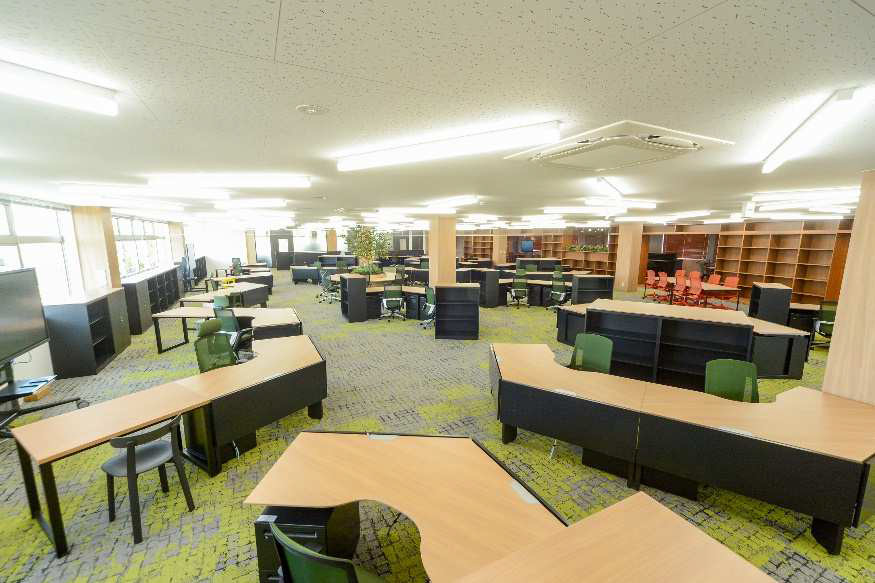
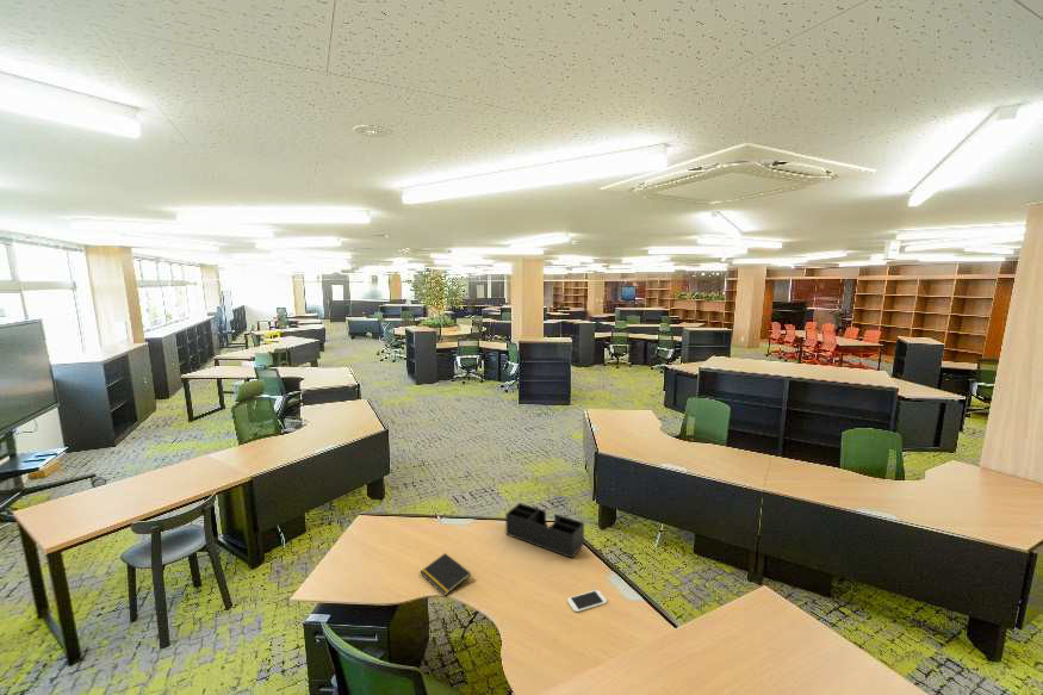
+ notepad (445, 572)
+ desk organizer (544, 528)
+ smartphone (586, 600)
